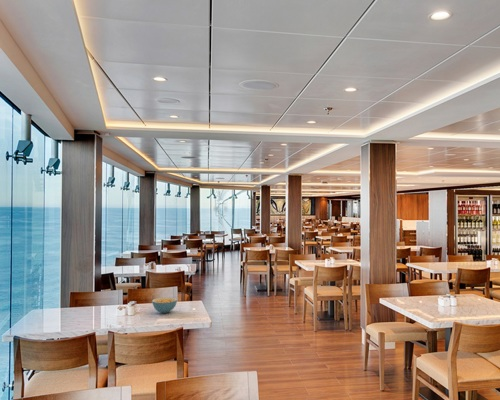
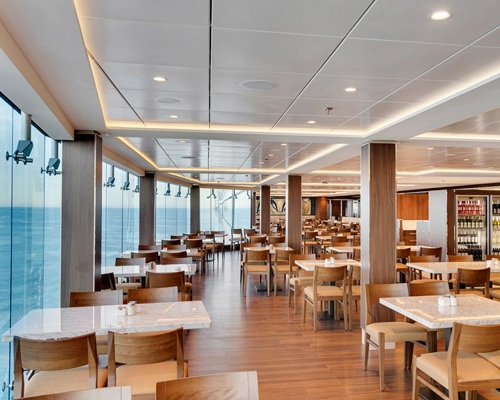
- cereal bowl (164, 306)
